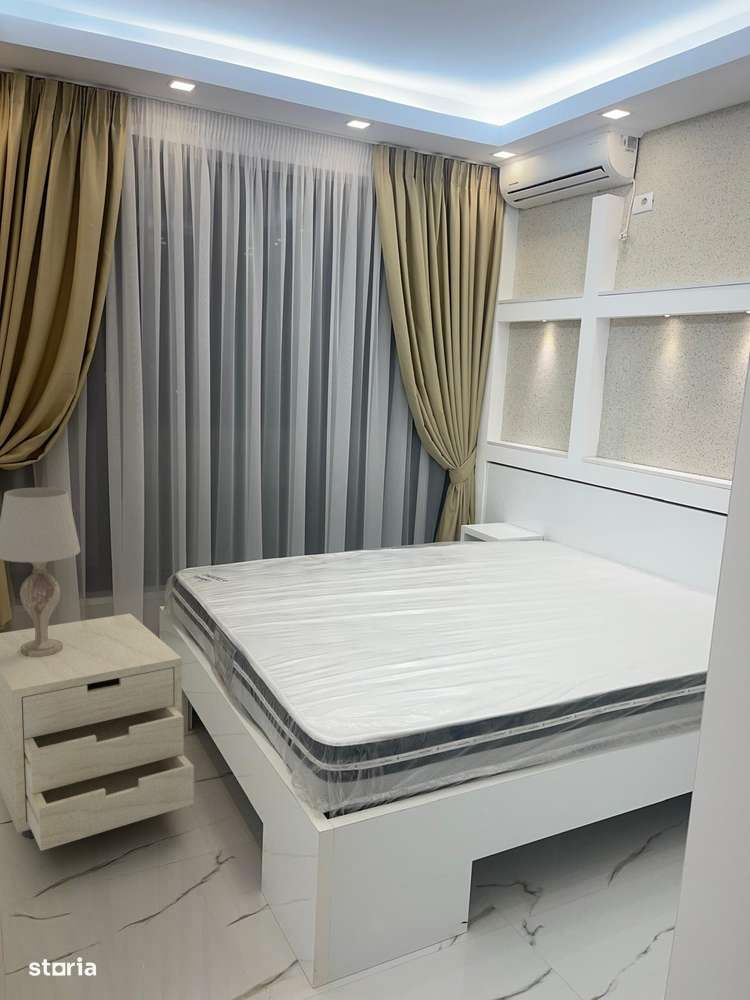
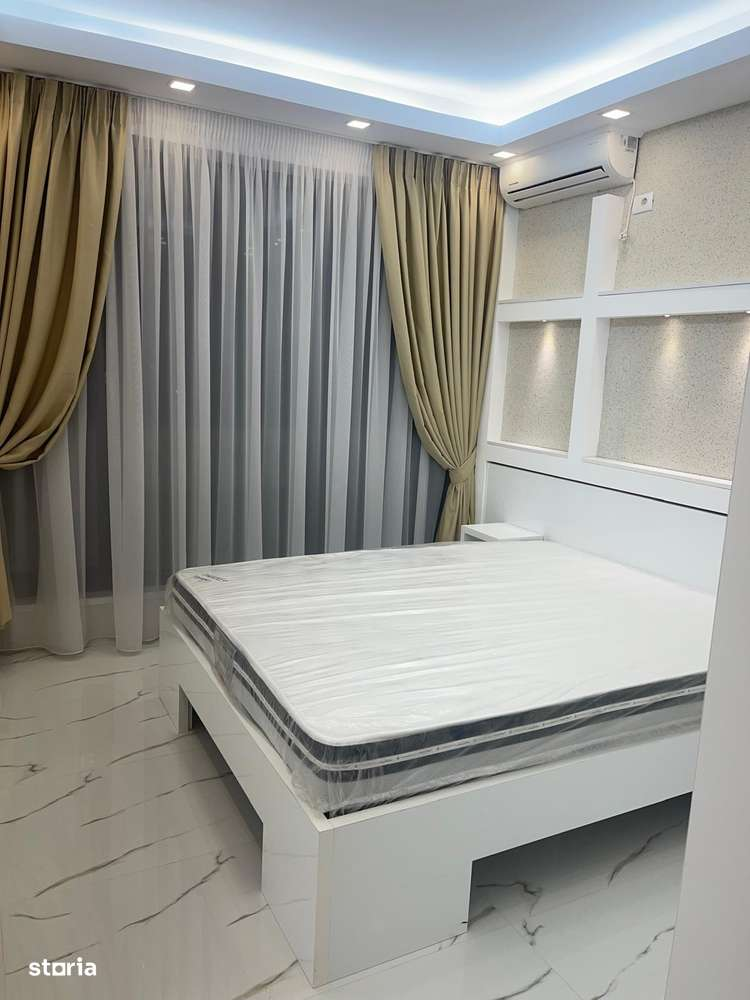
- table lamp (39, 571)
- nightstand (87, 727)
